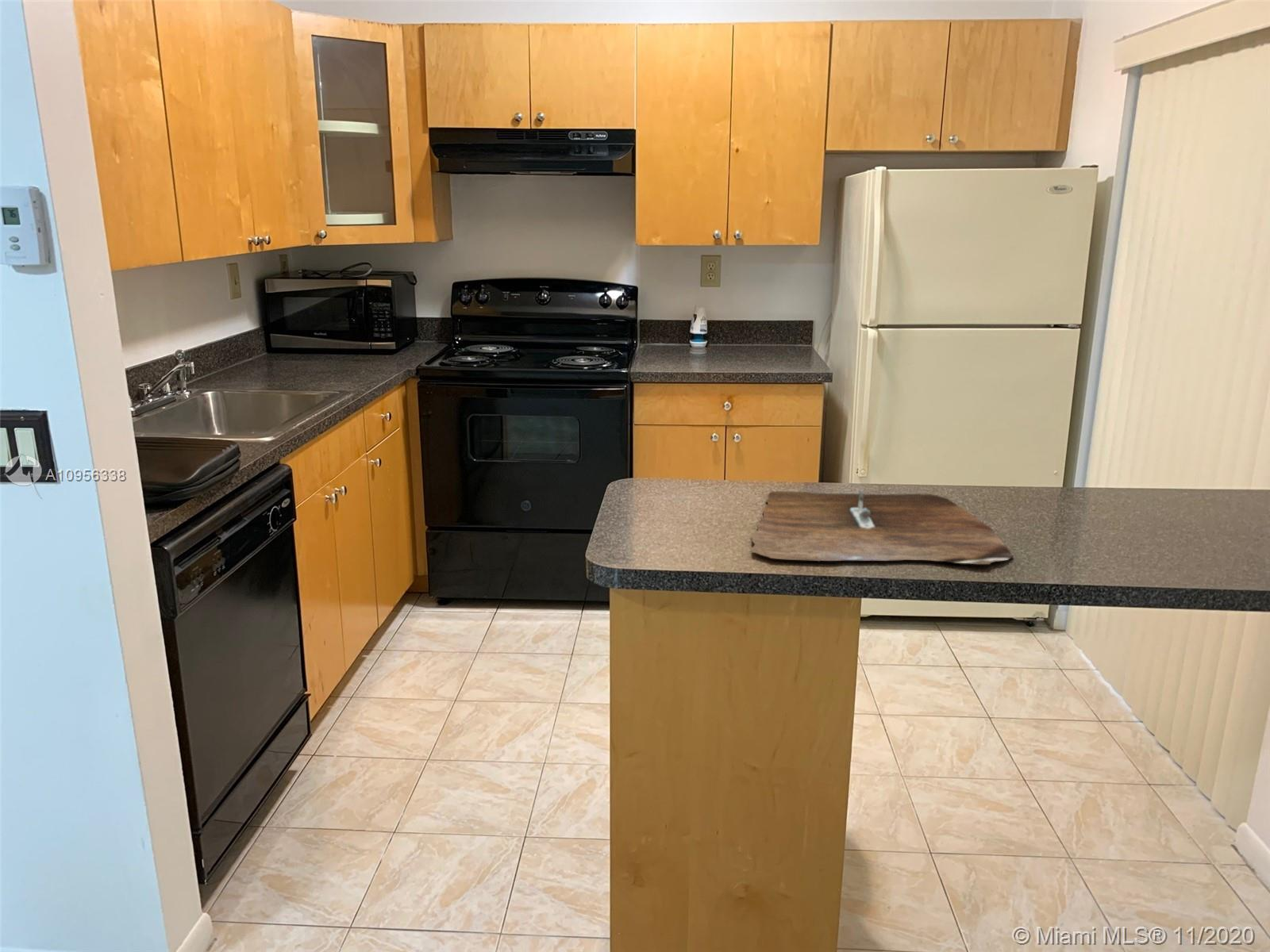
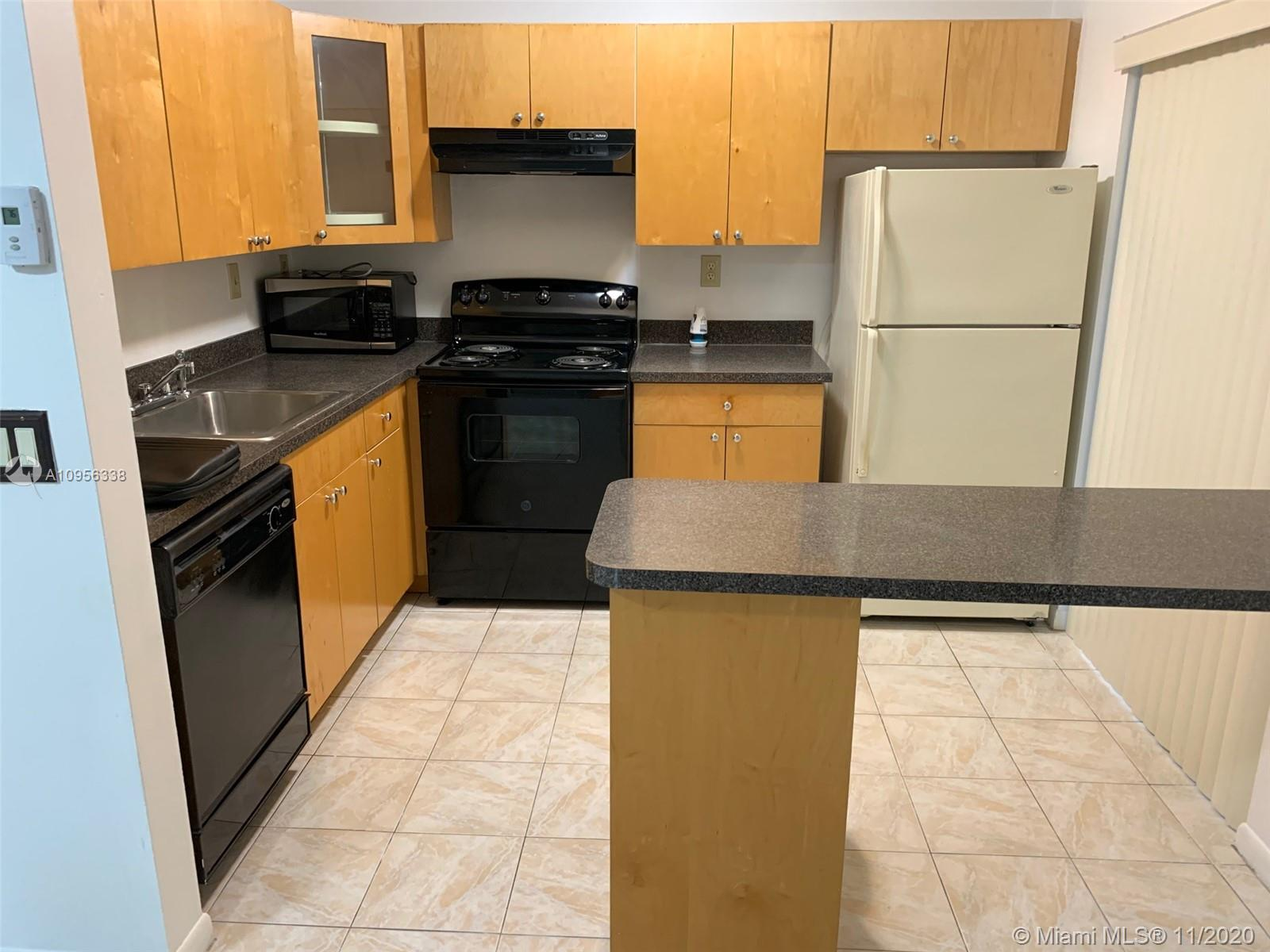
- cutting board (875, 512)
